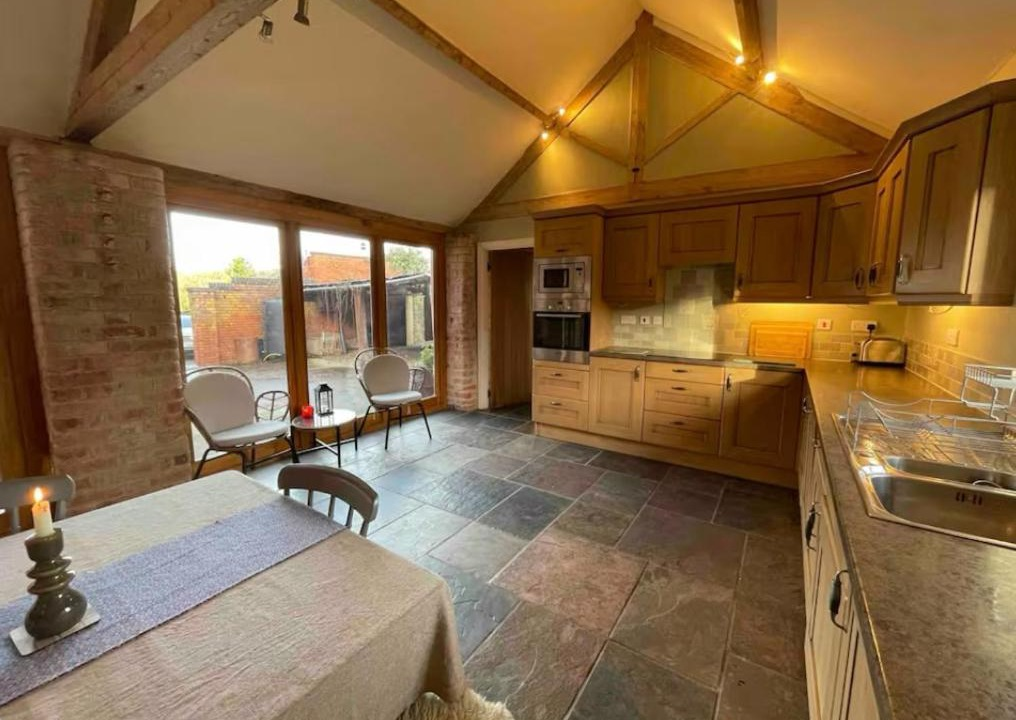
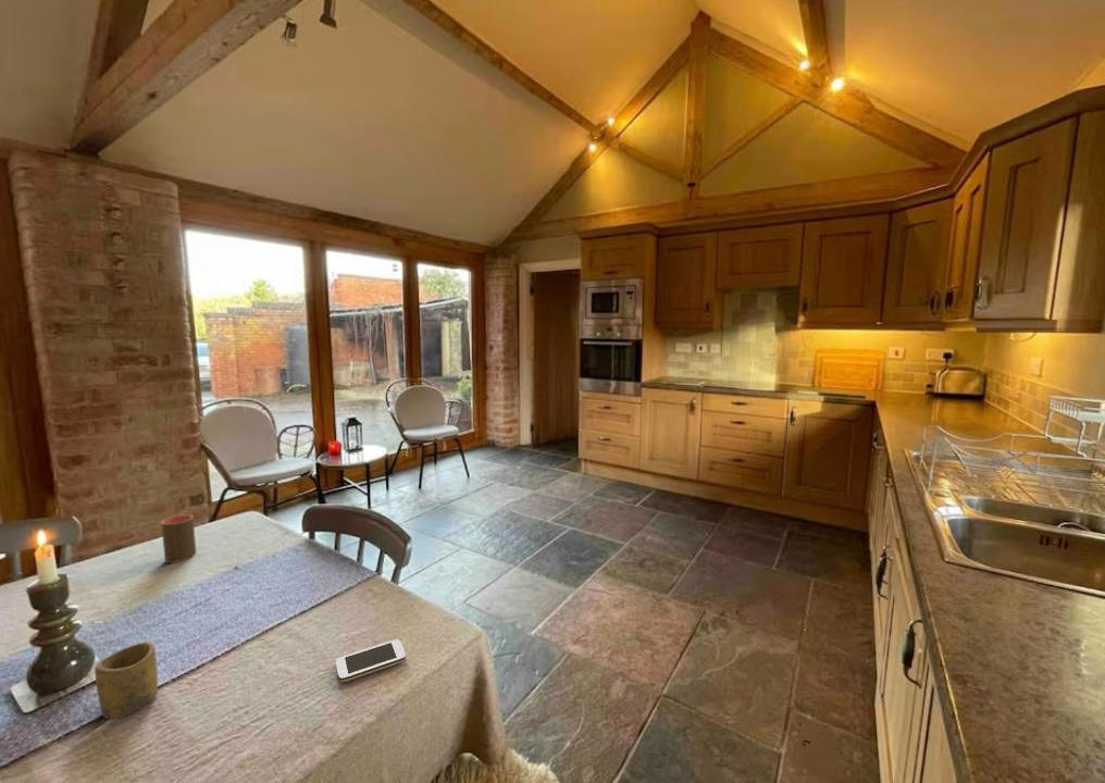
+ smartphone (371, 659)
+ cup (127, 680)
+ cup (178, 538)
